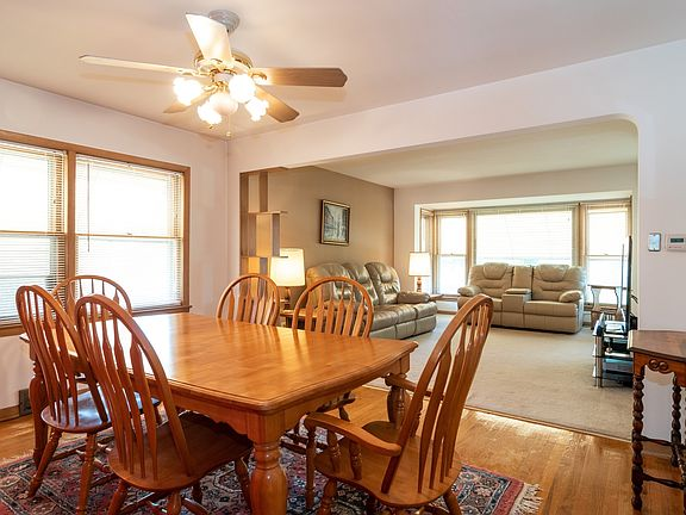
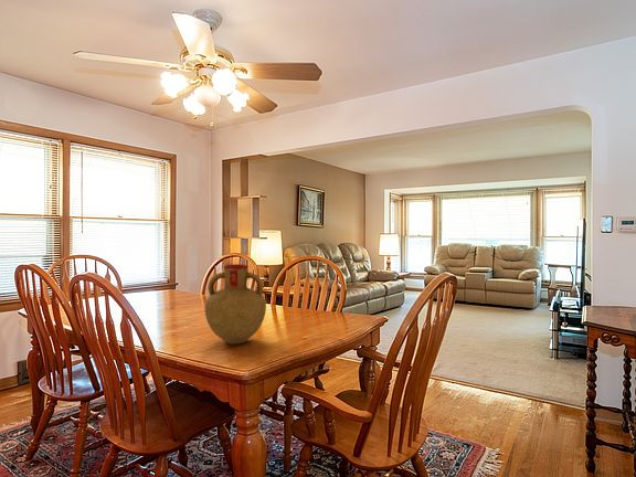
+ vase (235, 303)
